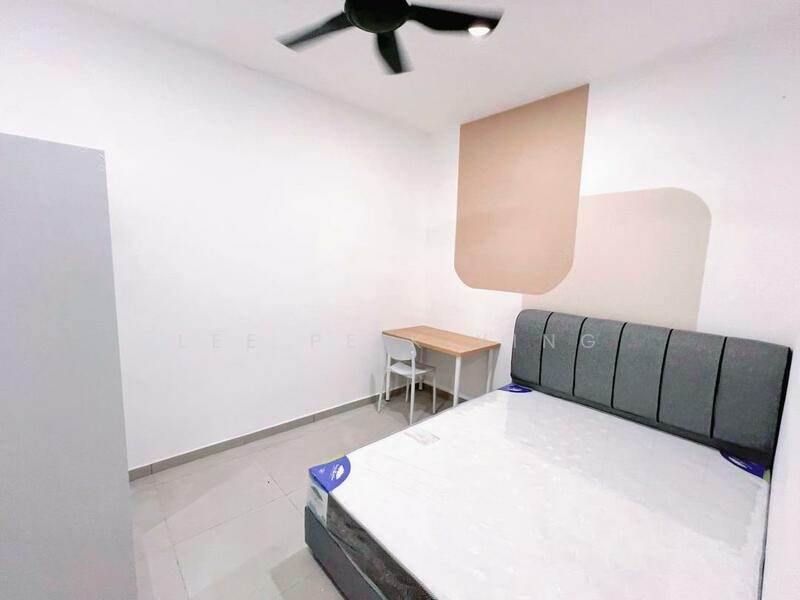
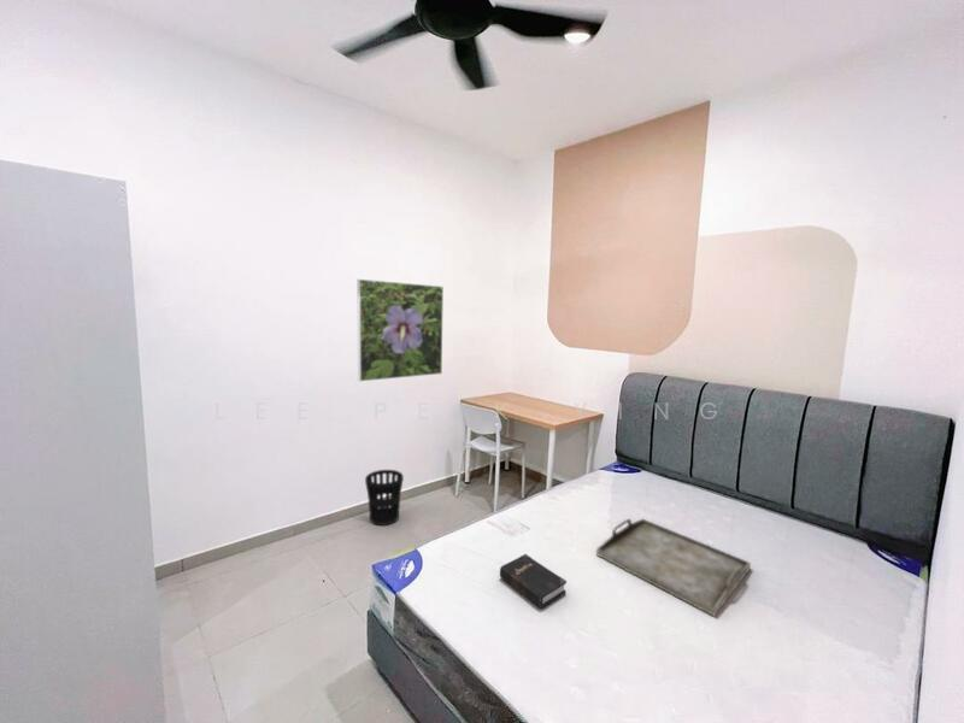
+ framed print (402, 330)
+ serving tray (671, 553)
+ hardback book (531, 580)
+ wastebasket (386, 496)
